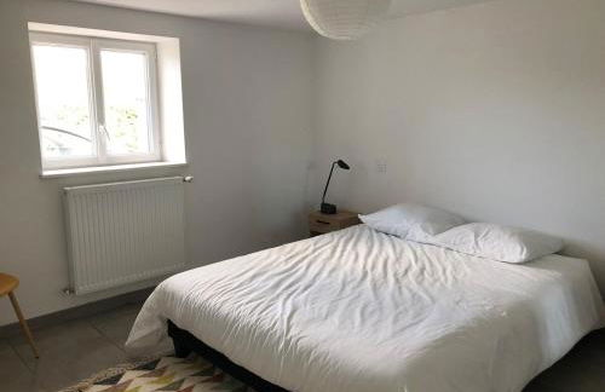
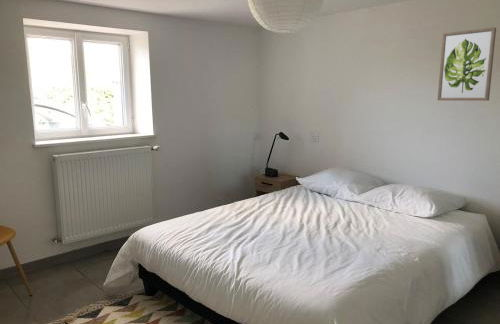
+ wall art (465, 65)
